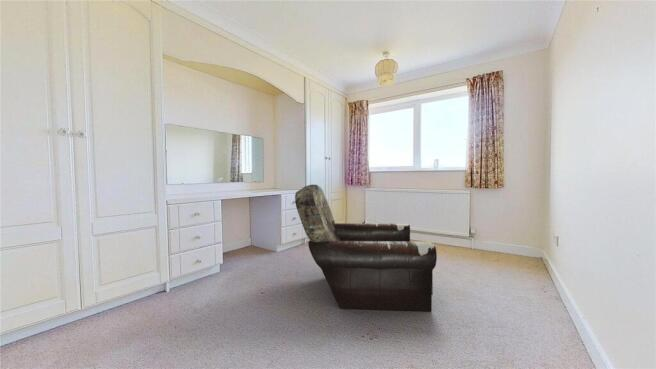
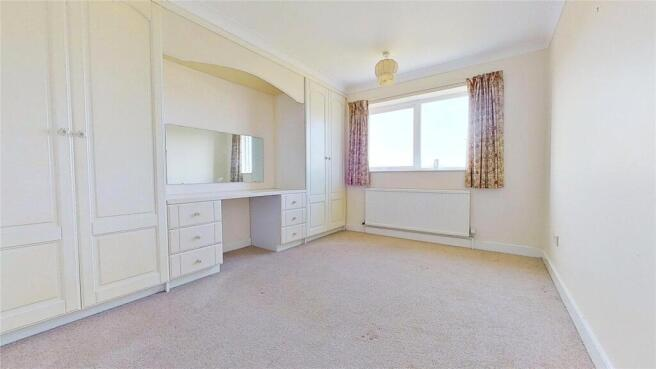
- armchair (360, 236)
